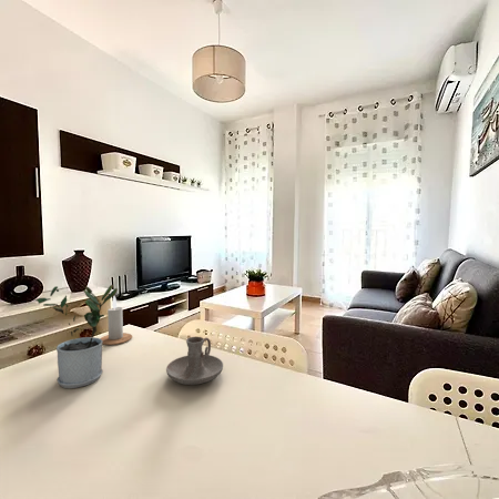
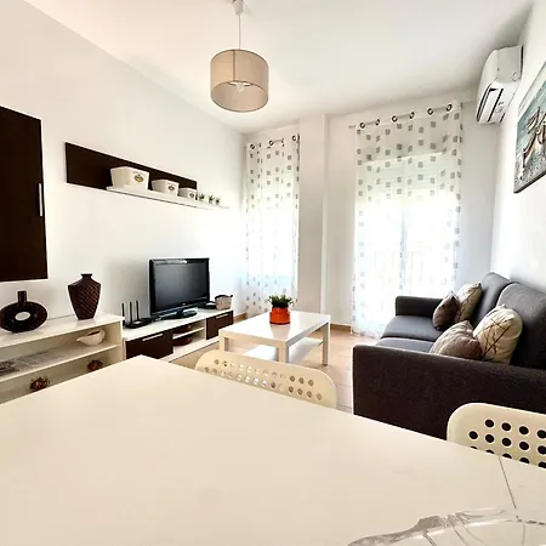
- candle (115, 317)
- candle holder (197, 355)
- potted plant (79, 338)
